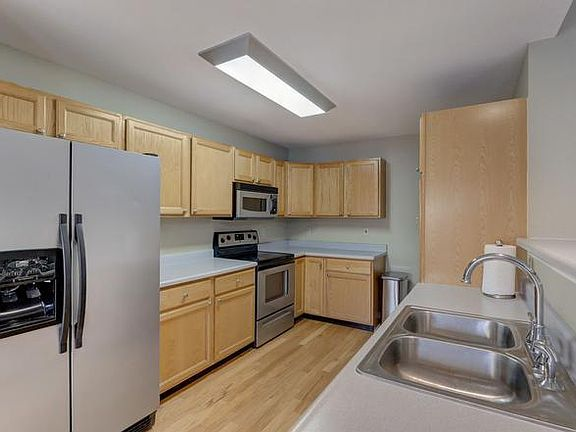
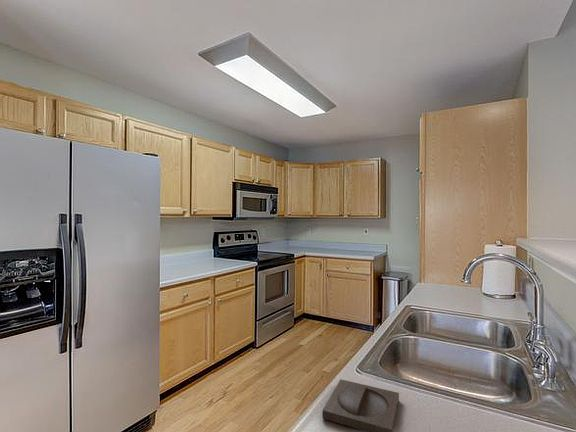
+ decorative tray (362, 401)
